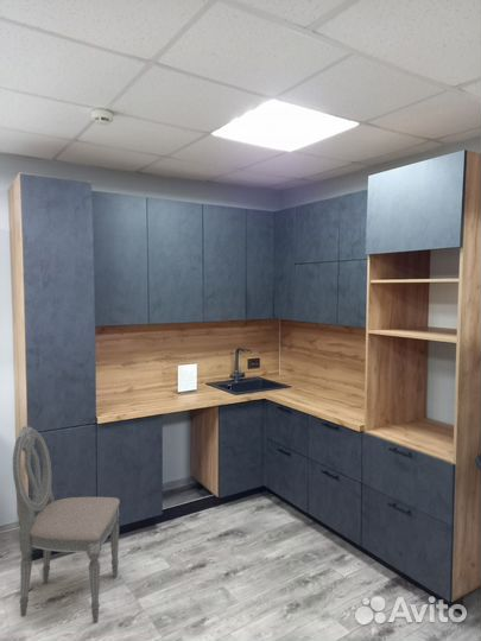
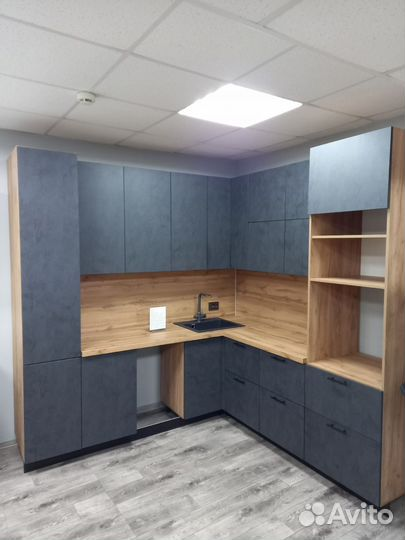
- dining chair (68, 513)
